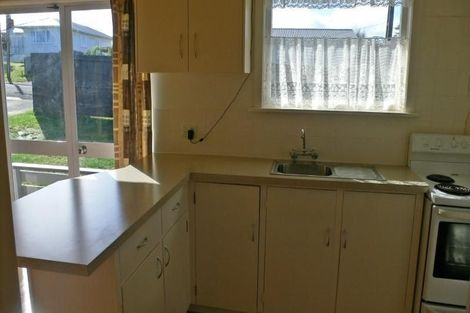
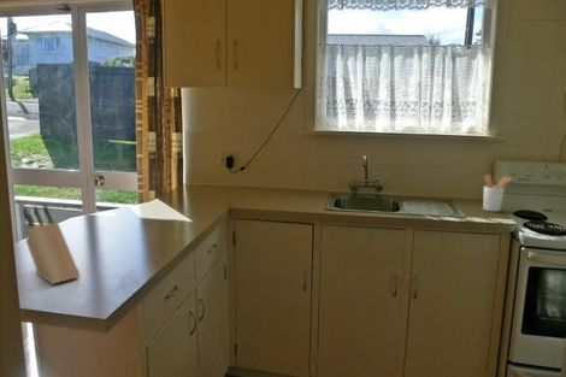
+ utensil holder (496, 192)
+ knife block (48, 241)
